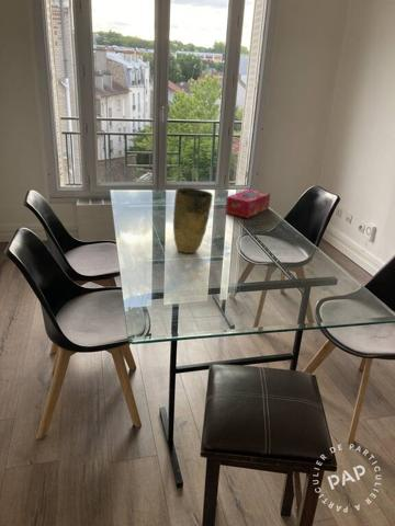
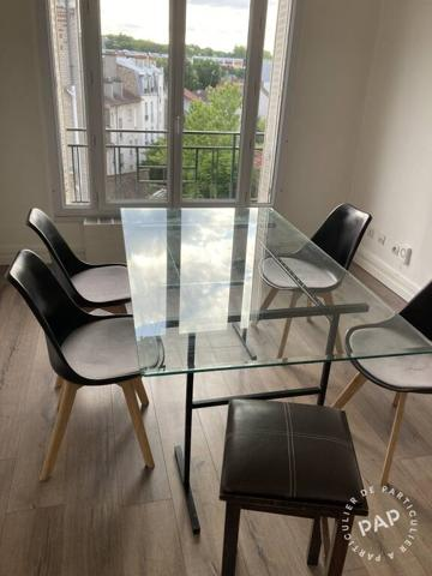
- tissue box (248, 203)
- vase (191, 221)
